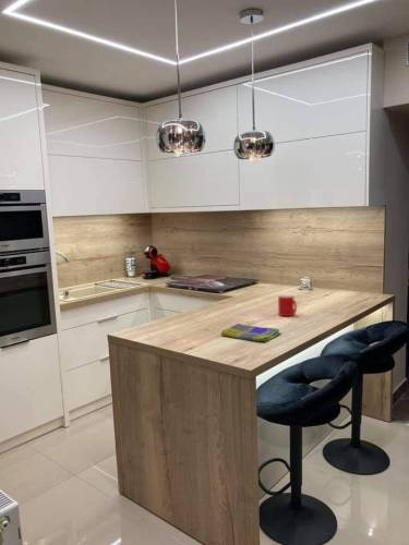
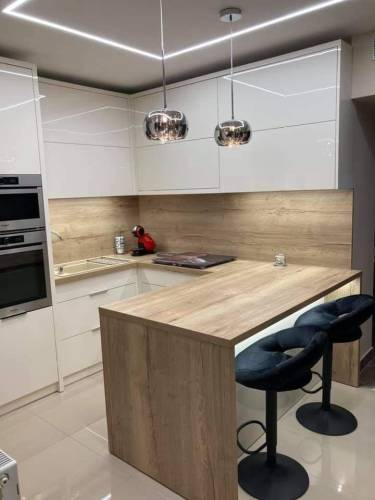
- dish towel (250, 331)
- cup (288, 305)
